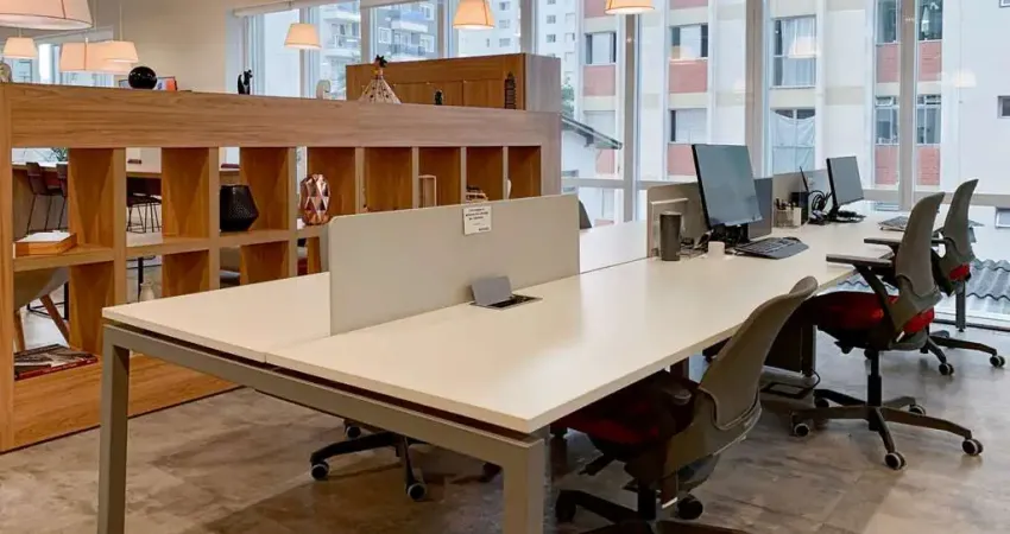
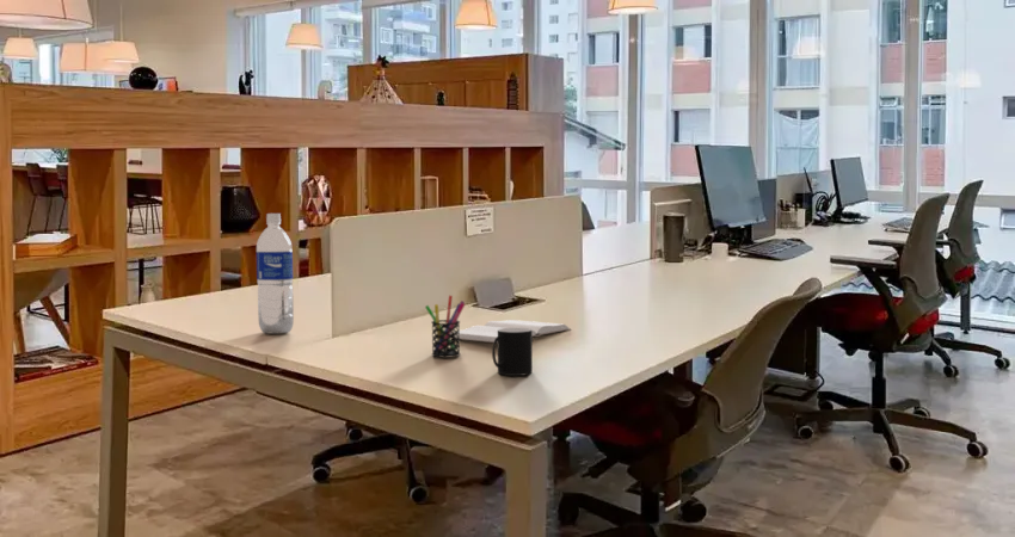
+ pen holder (443, 325)
+ book (510, 327)
+ cup (509, 352)
+ water bottle (275, 272)
